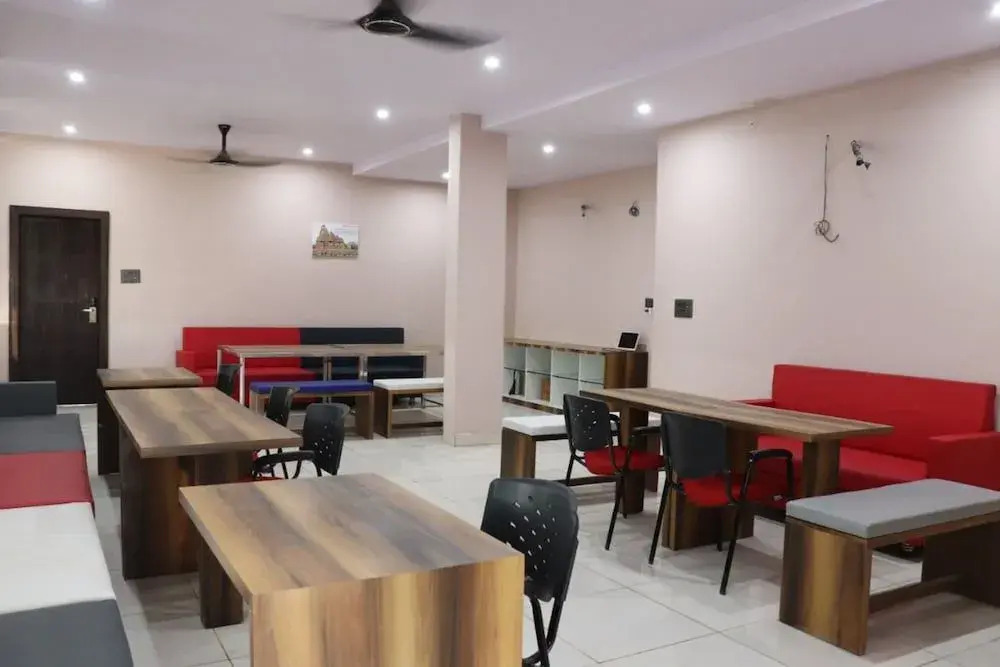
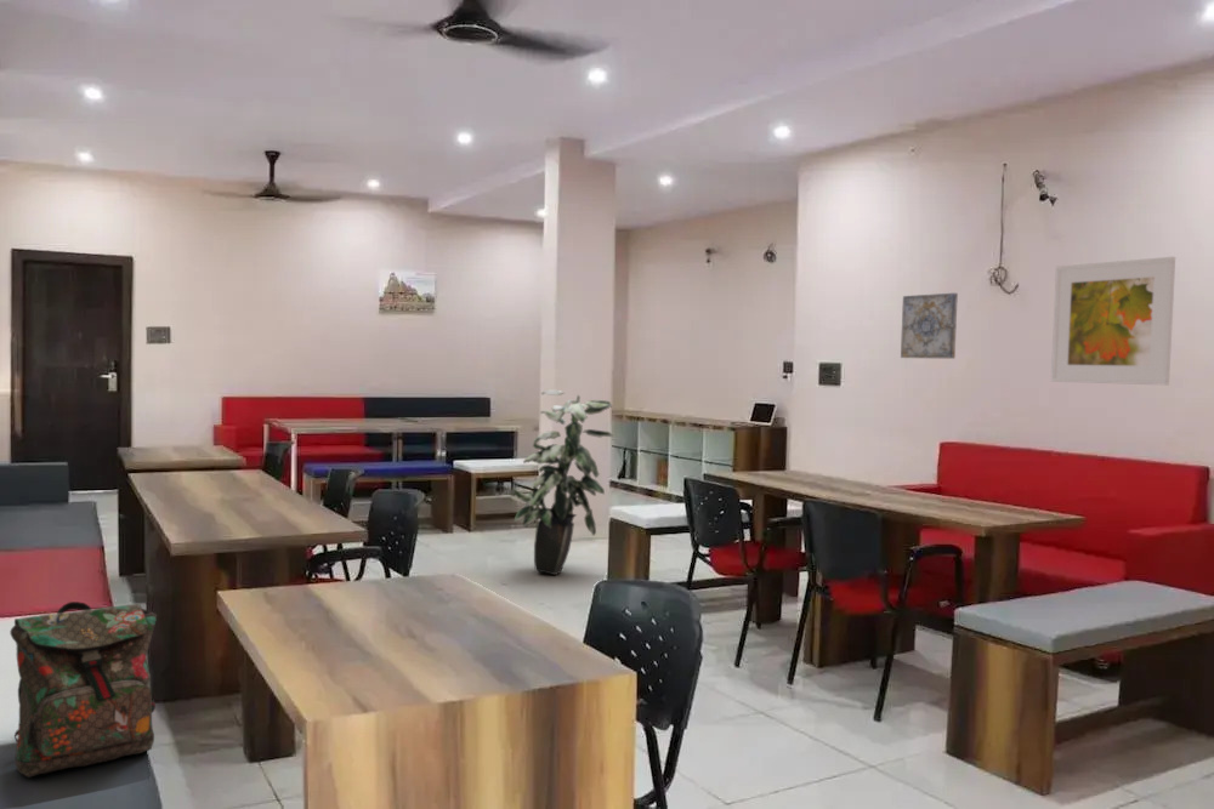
+ wall art (927, 326)
+ indoor plant (561, 482)
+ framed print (1110, 323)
+ backpack (84, 674)
